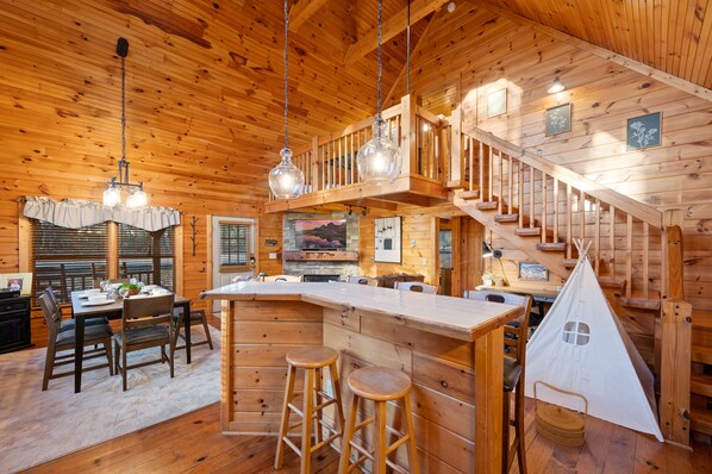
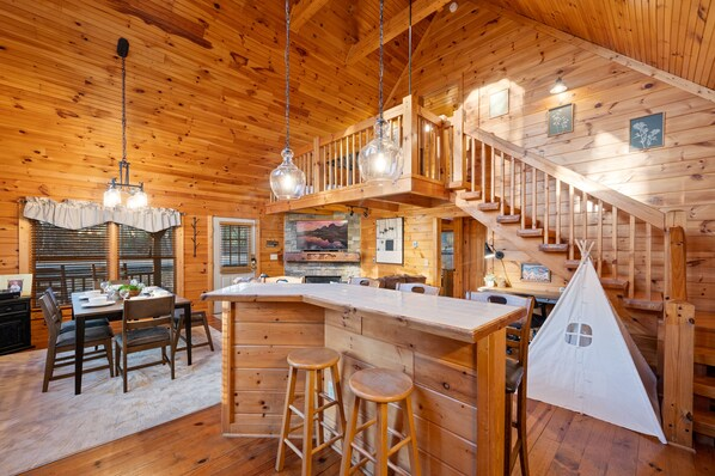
- basket (558, 410)
